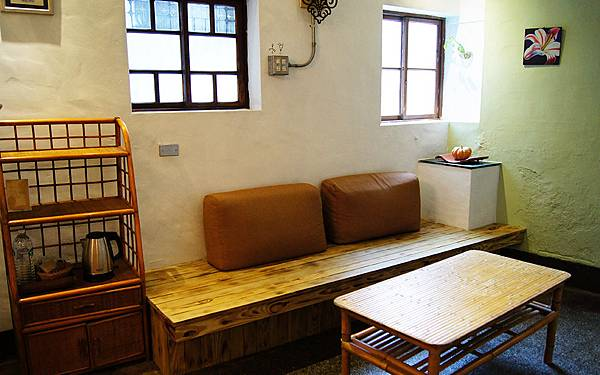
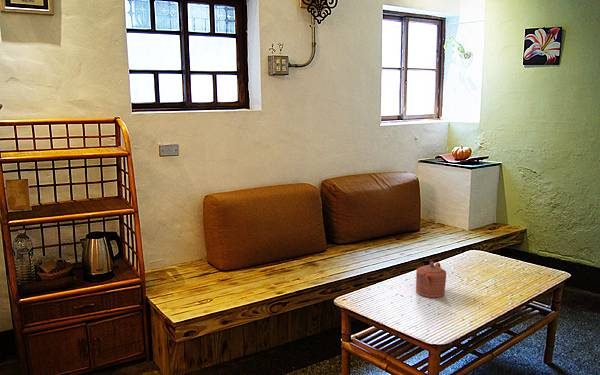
+ teapot (430, 277)
